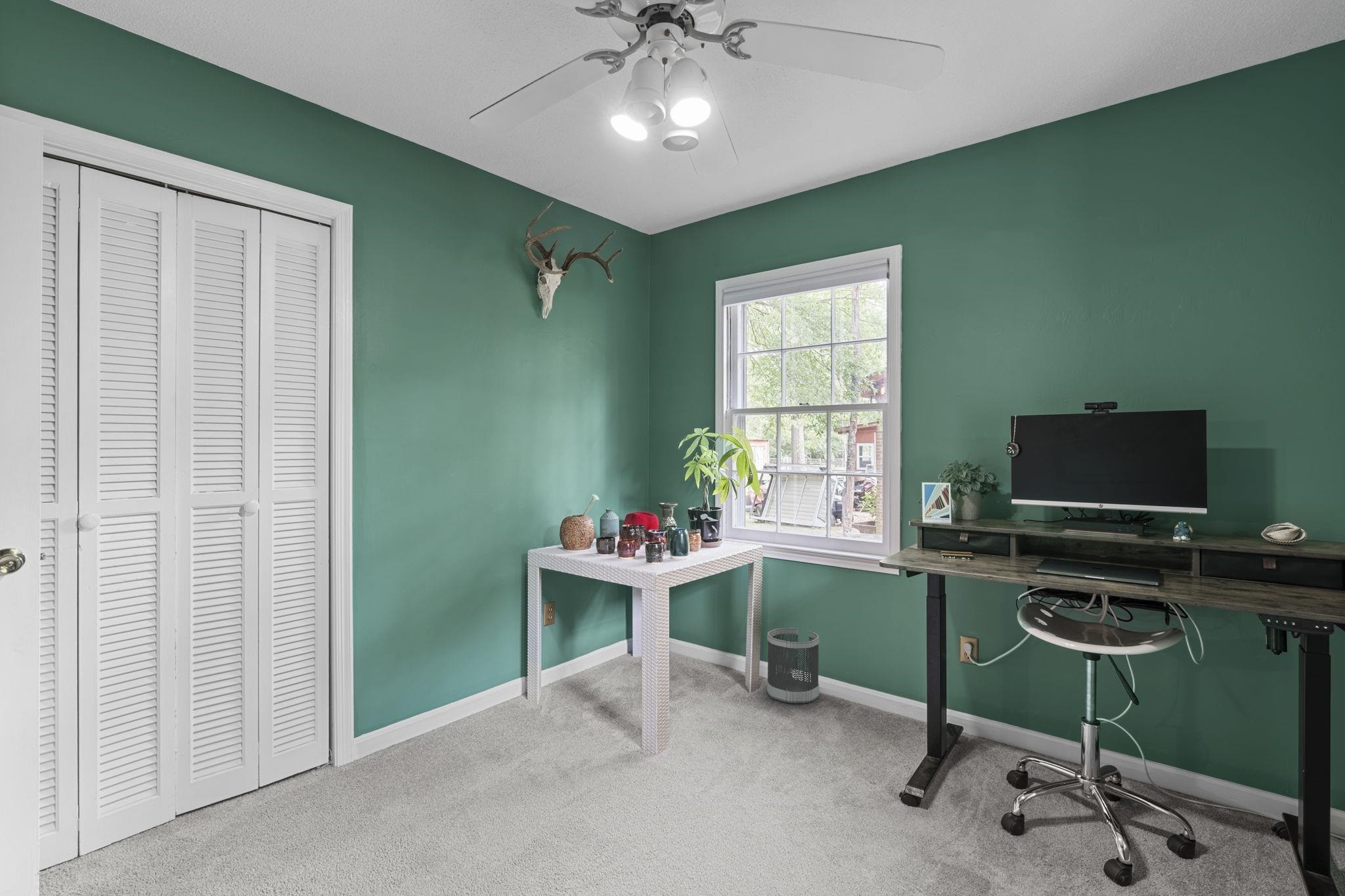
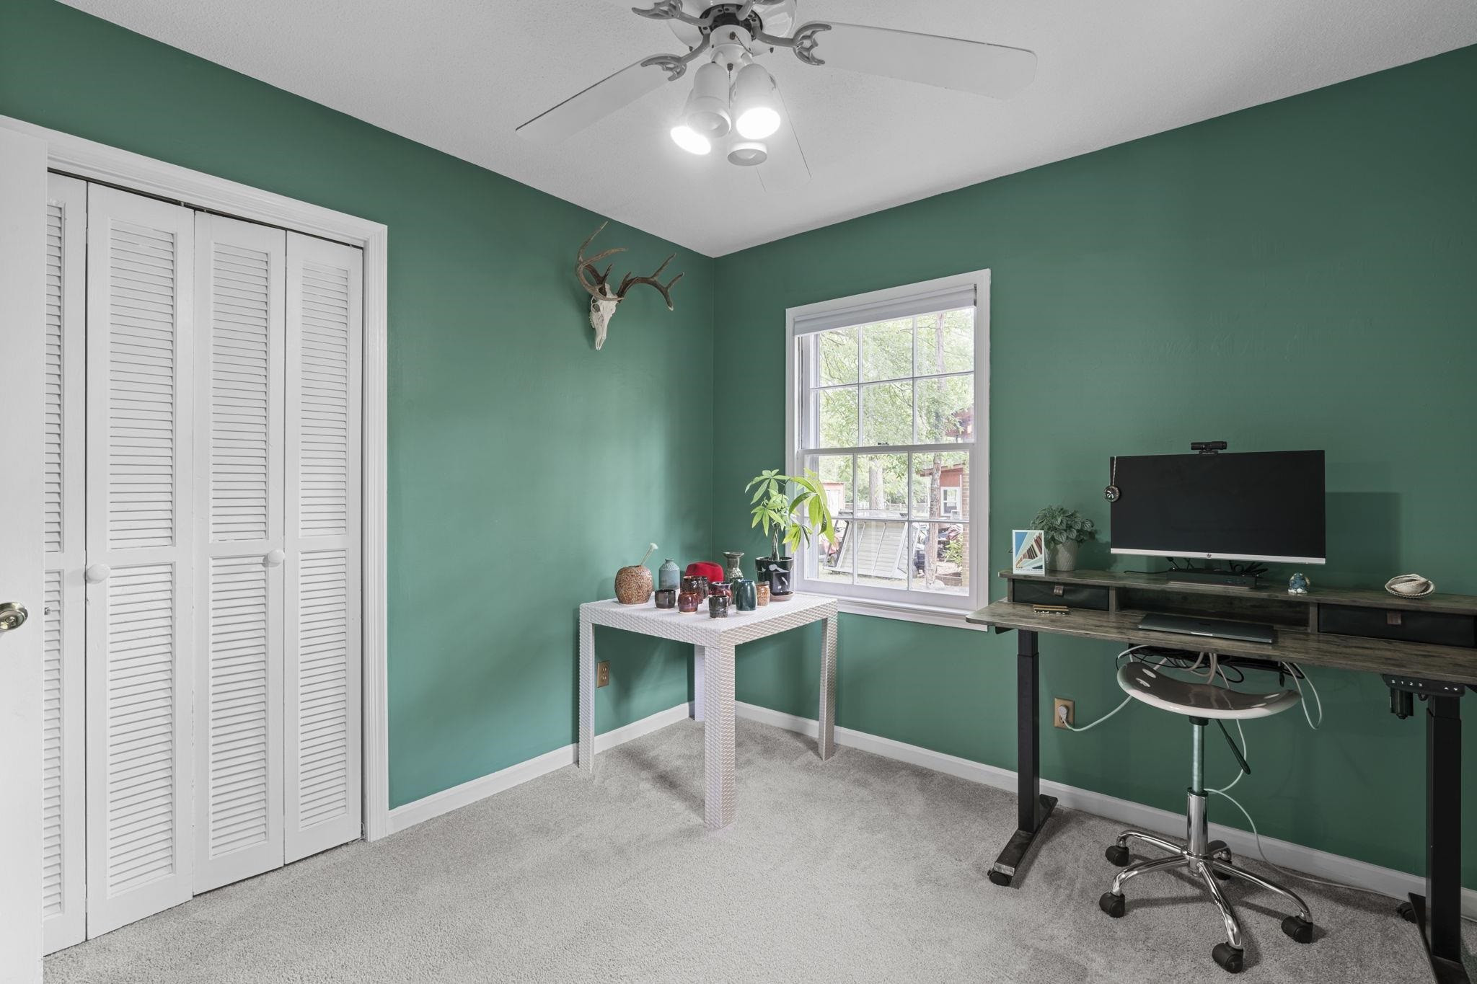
- wastebasket (793, 664)
